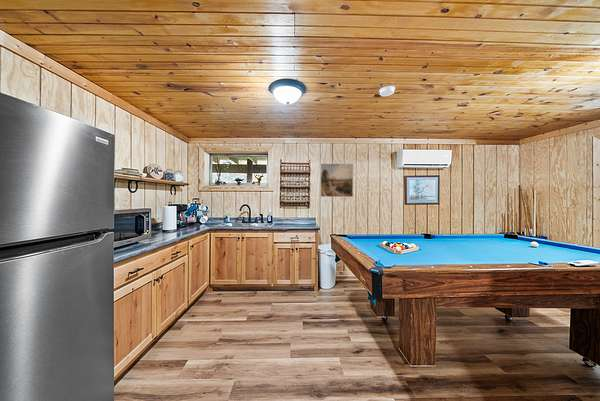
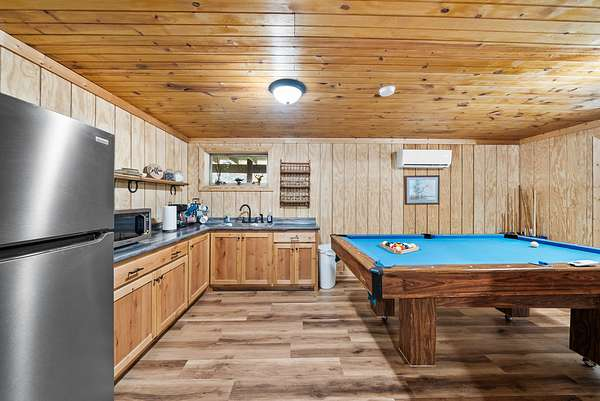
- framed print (336, 180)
